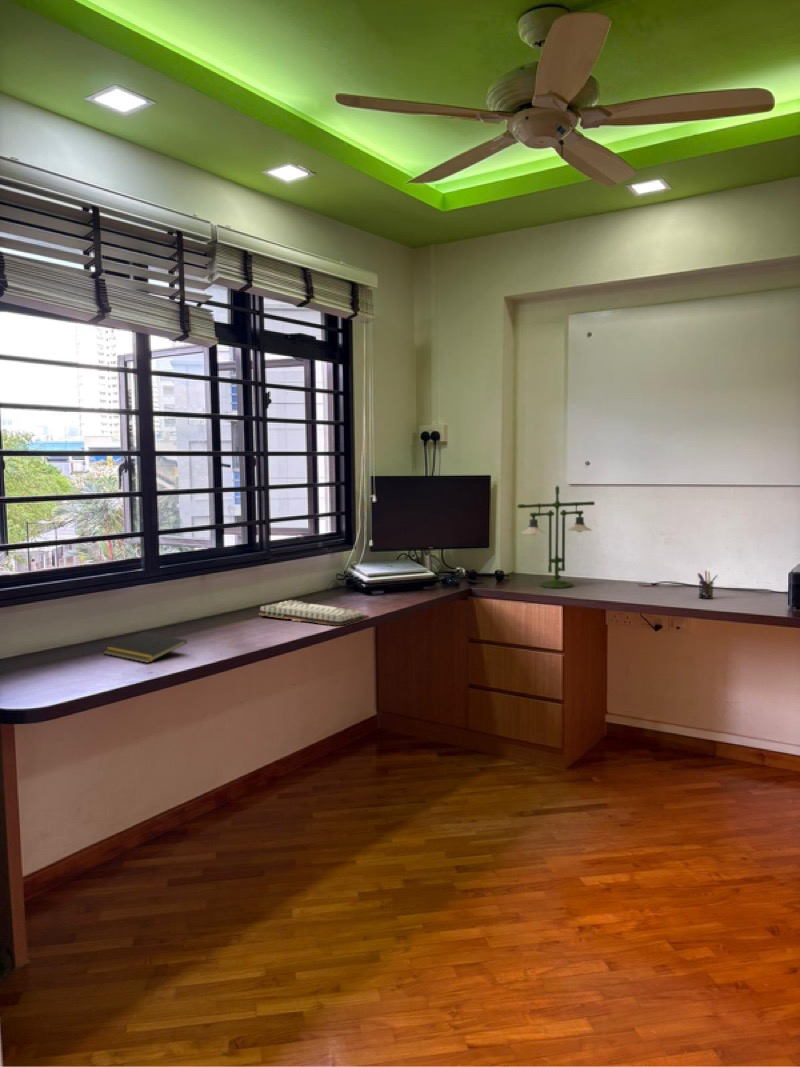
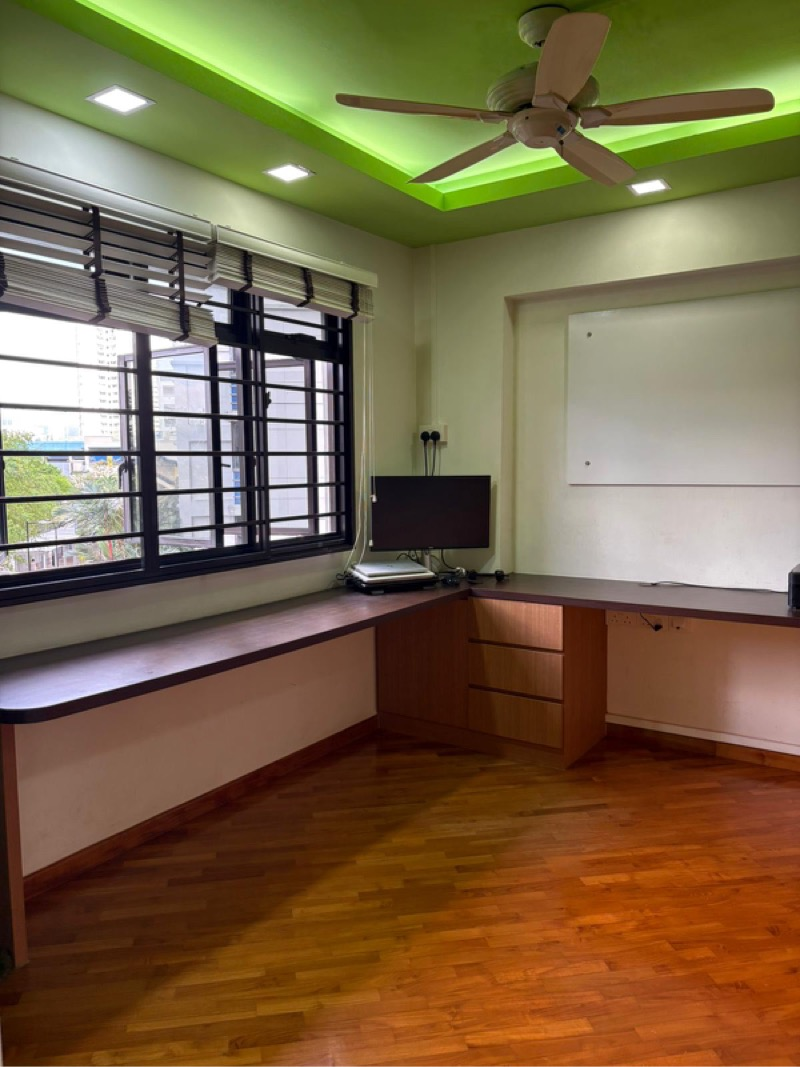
- notepad (145, 646)
- pen holder (707, 584)
- desk lamp (556, 535)
- keyboard (311, 611)
